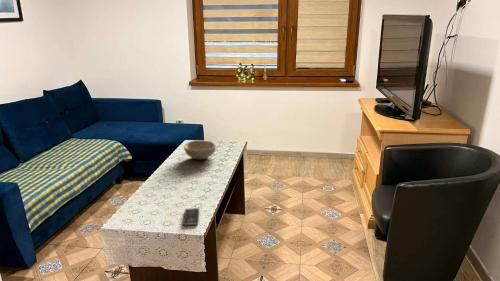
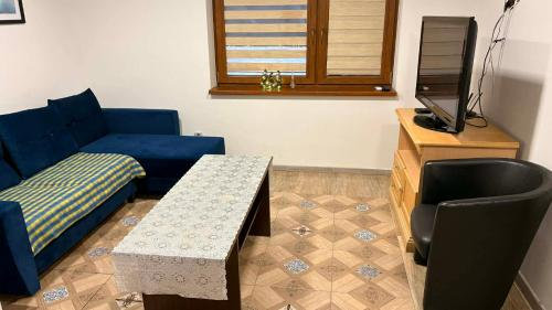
- bowl (200, 151)
- smartphone (191, 216)
